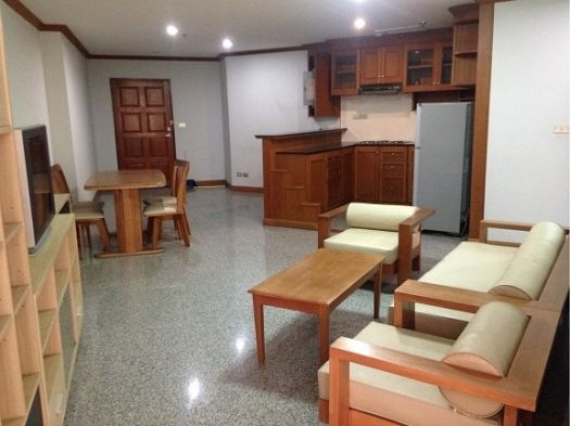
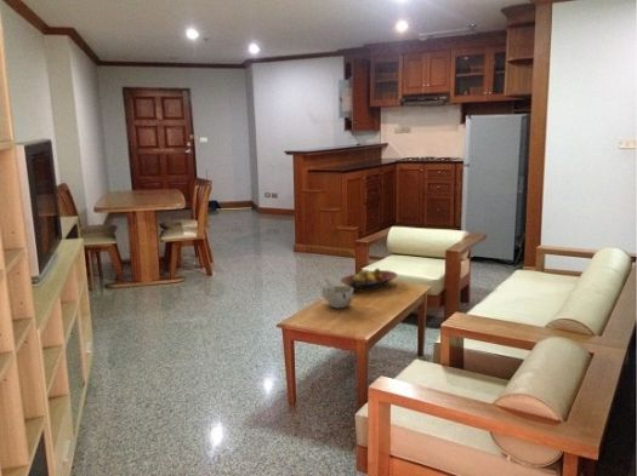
+ cup (336, 292)
+ fruit bowl (369, 277)
